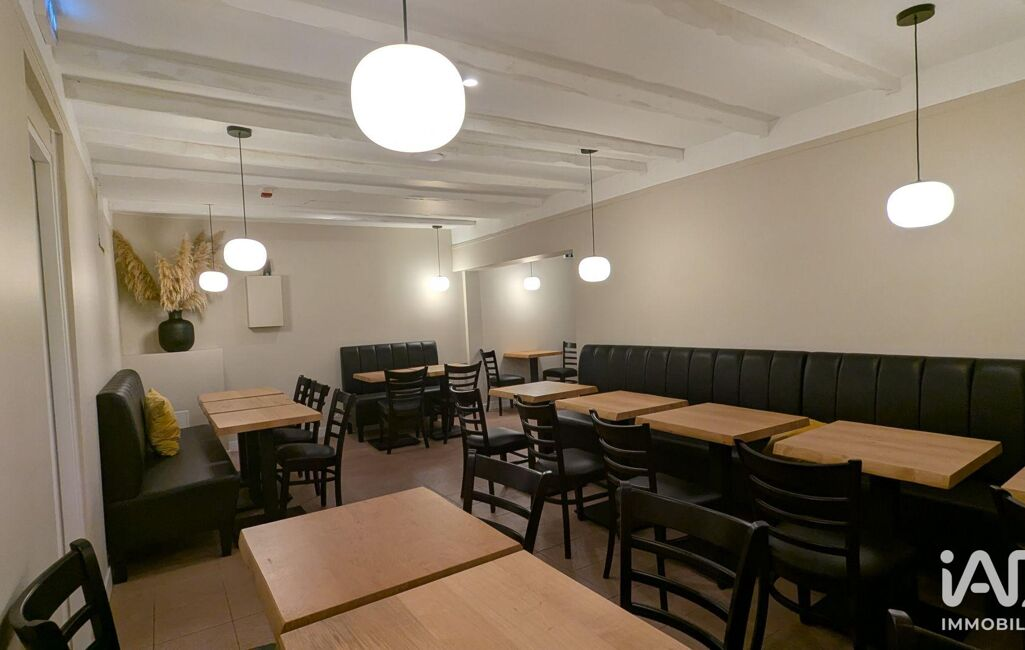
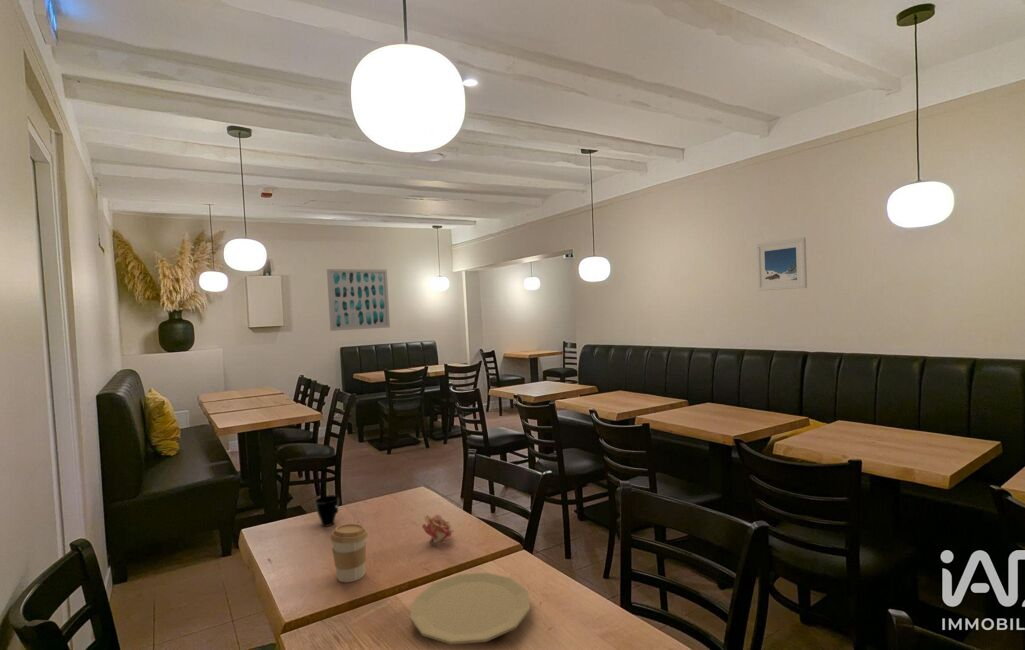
+ cup (329, 512)
+ wall art (359, 299)
+ flower (437, 529)
+ coffee cup (350, 551)
+ plate (471, 609)
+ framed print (780, 265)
